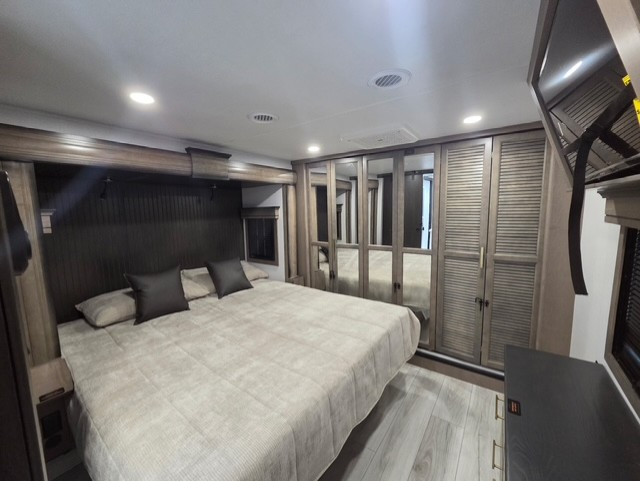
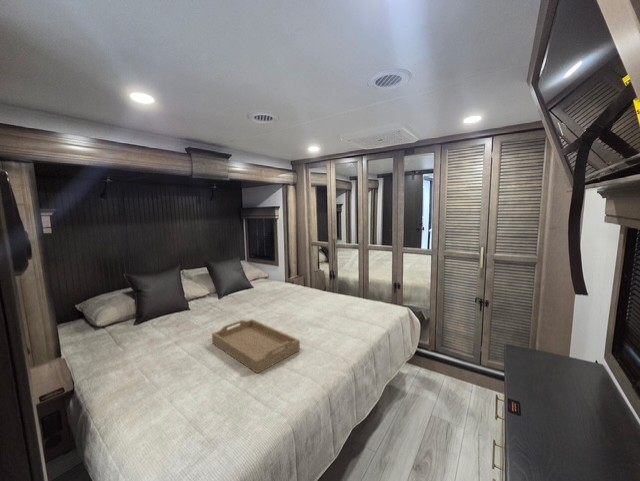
+ serving tray (254, 340)
